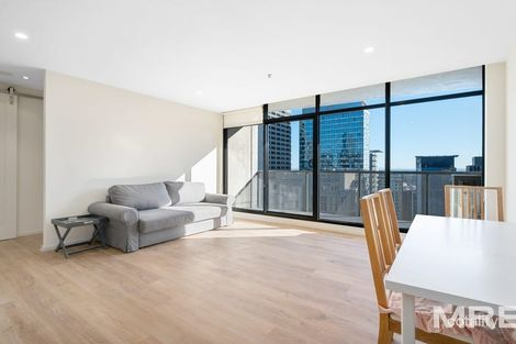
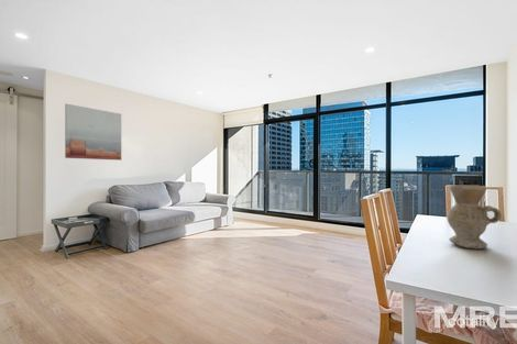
+ vase (472, 215)
+ wall art (95, 134)
